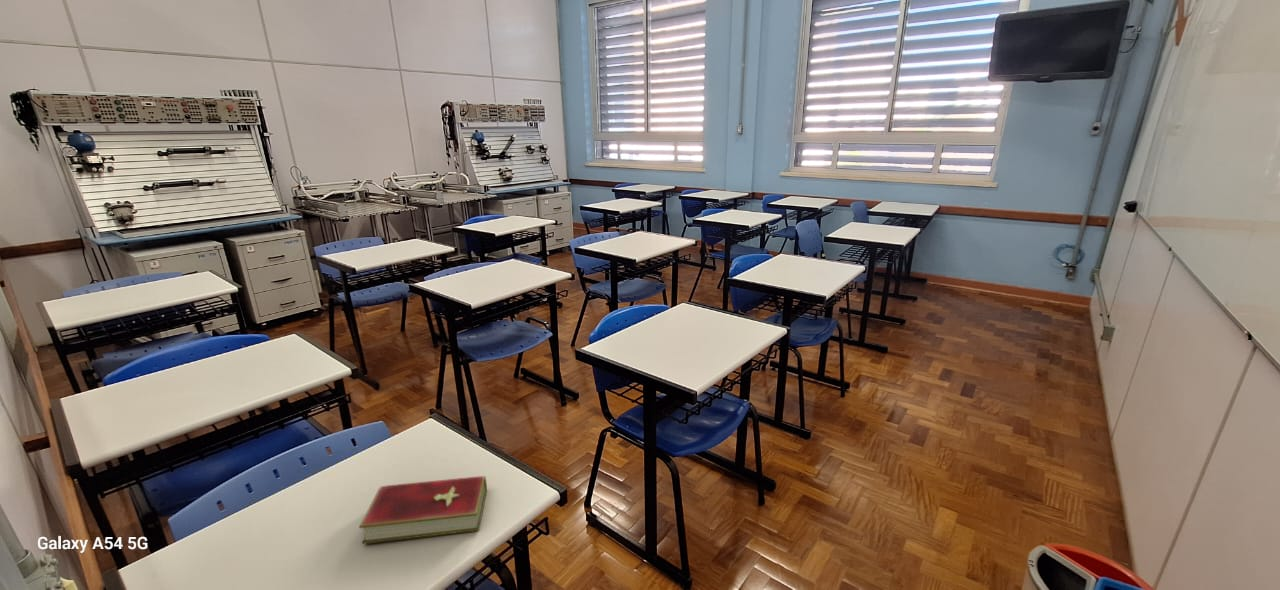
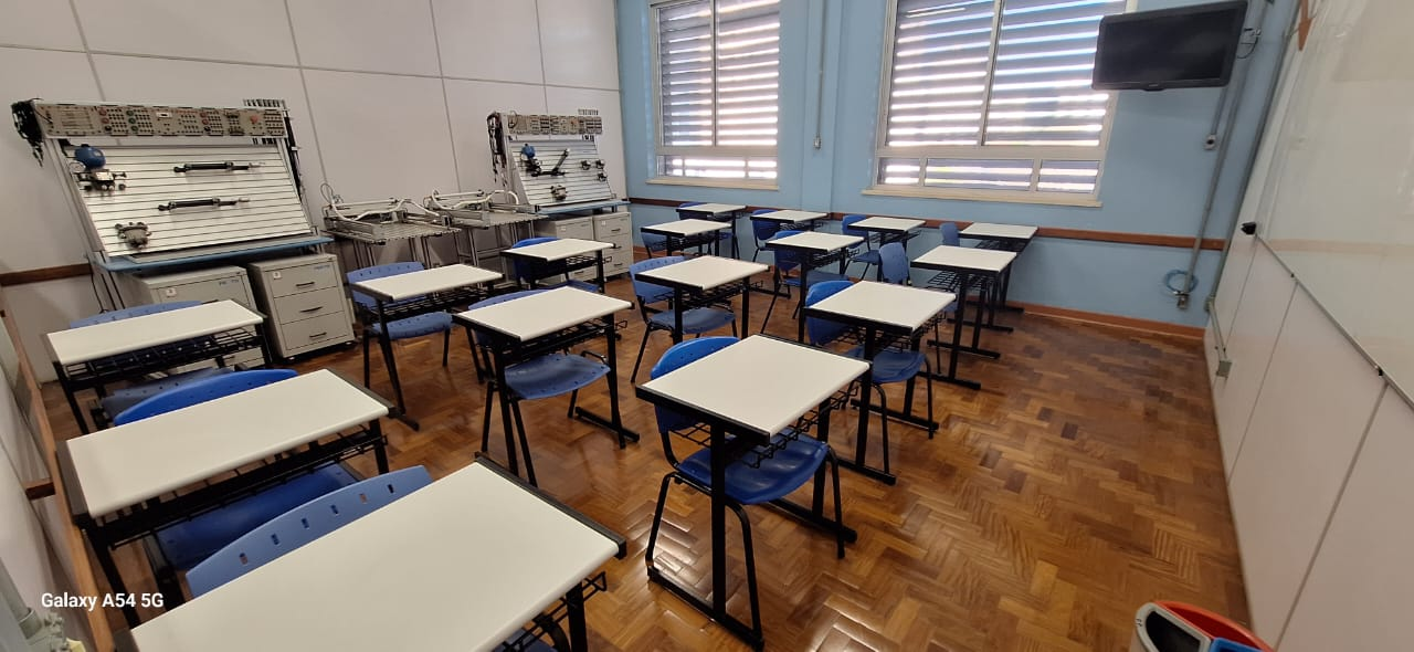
- hardcover book (428, 506)
